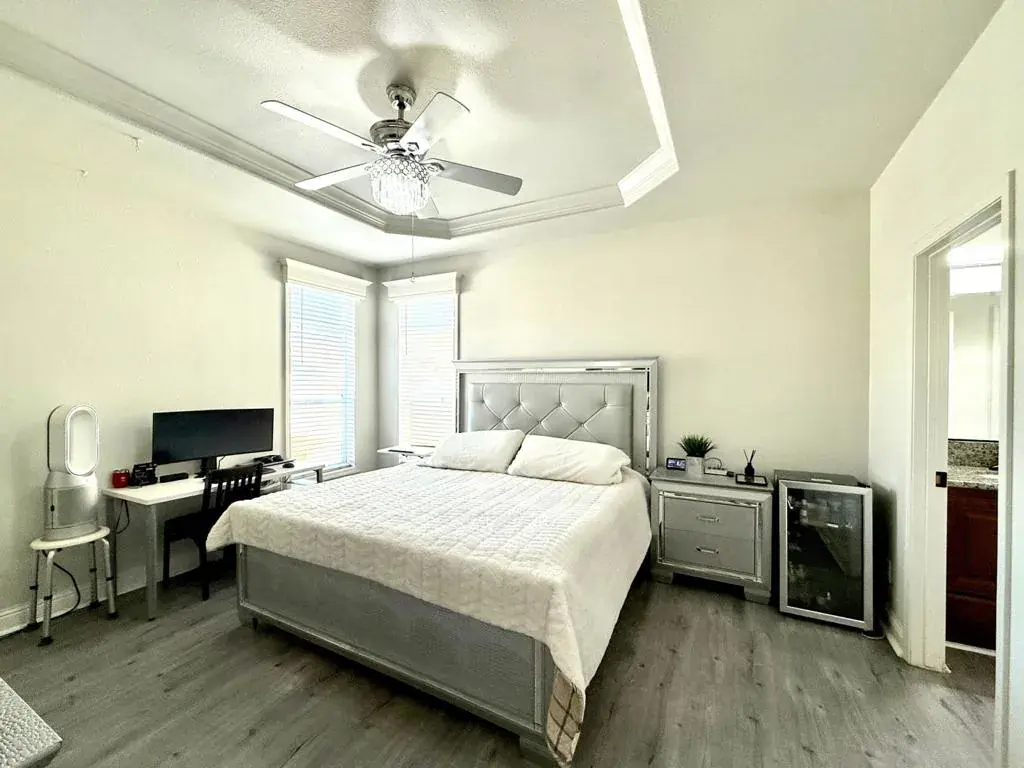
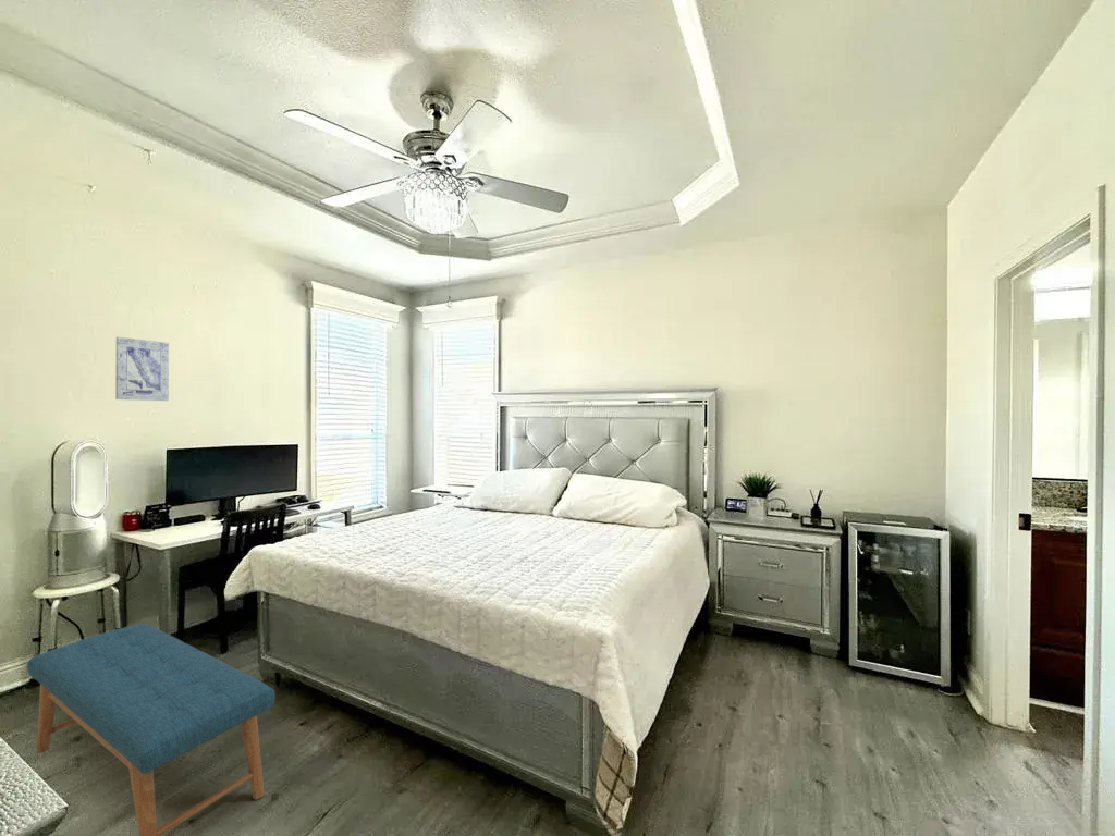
+ wall art (143, 370)
+ bench (144, 717)
